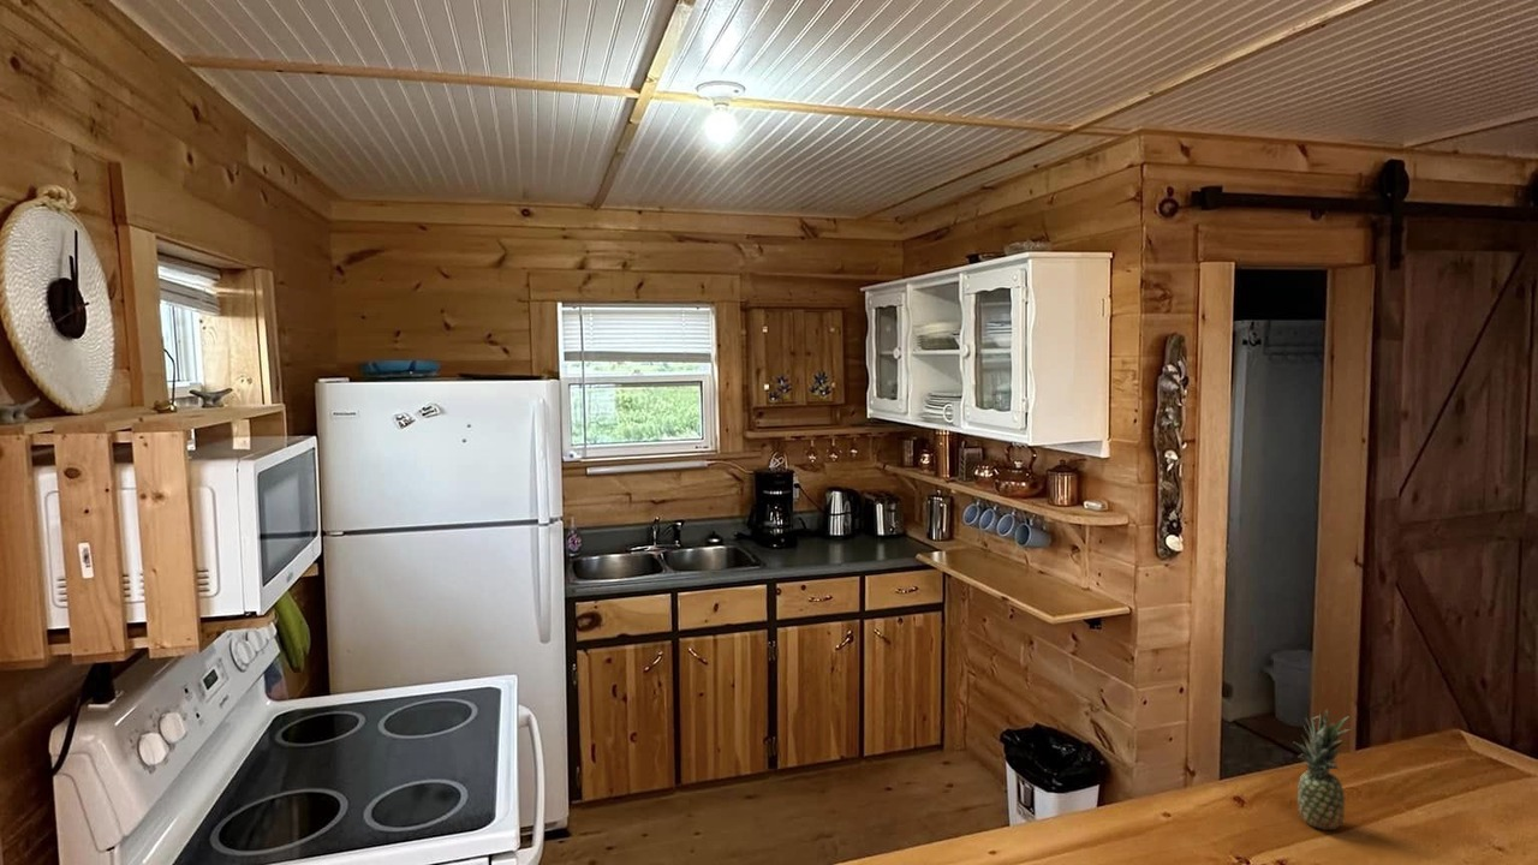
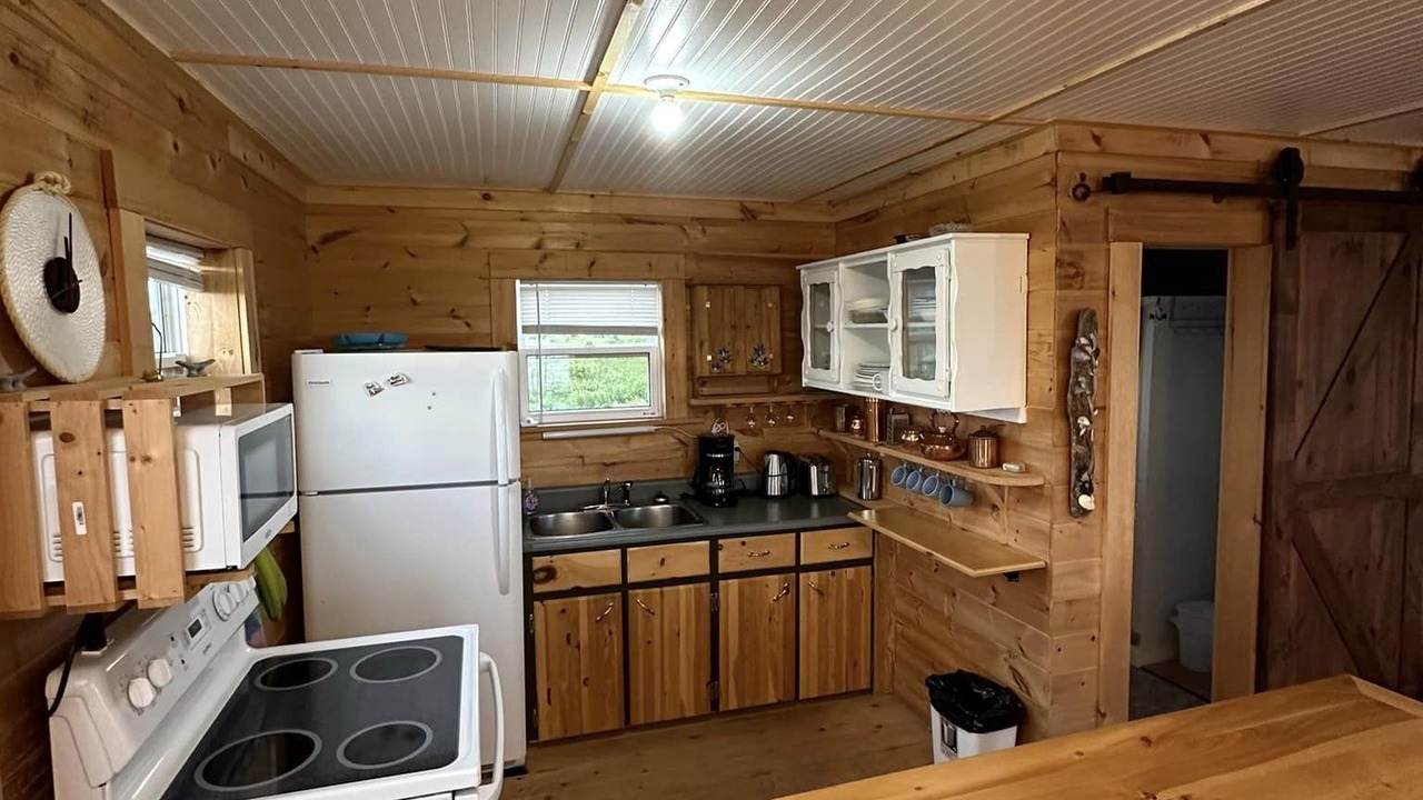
- fruit (1322, 768)
